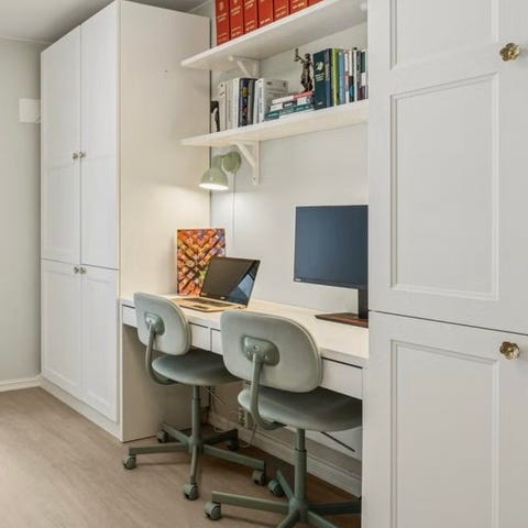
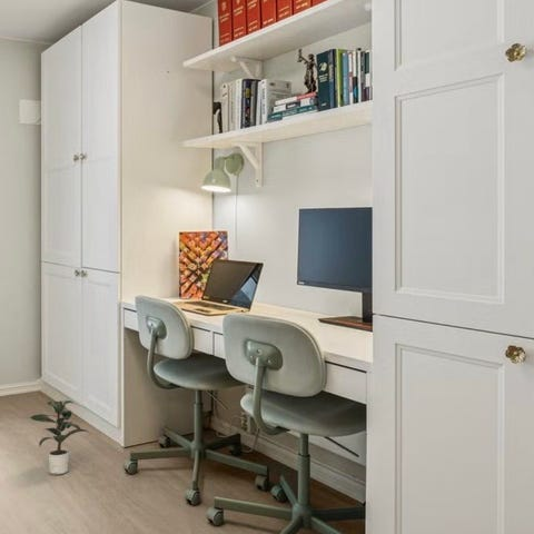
+ potted plant (60, 433)
